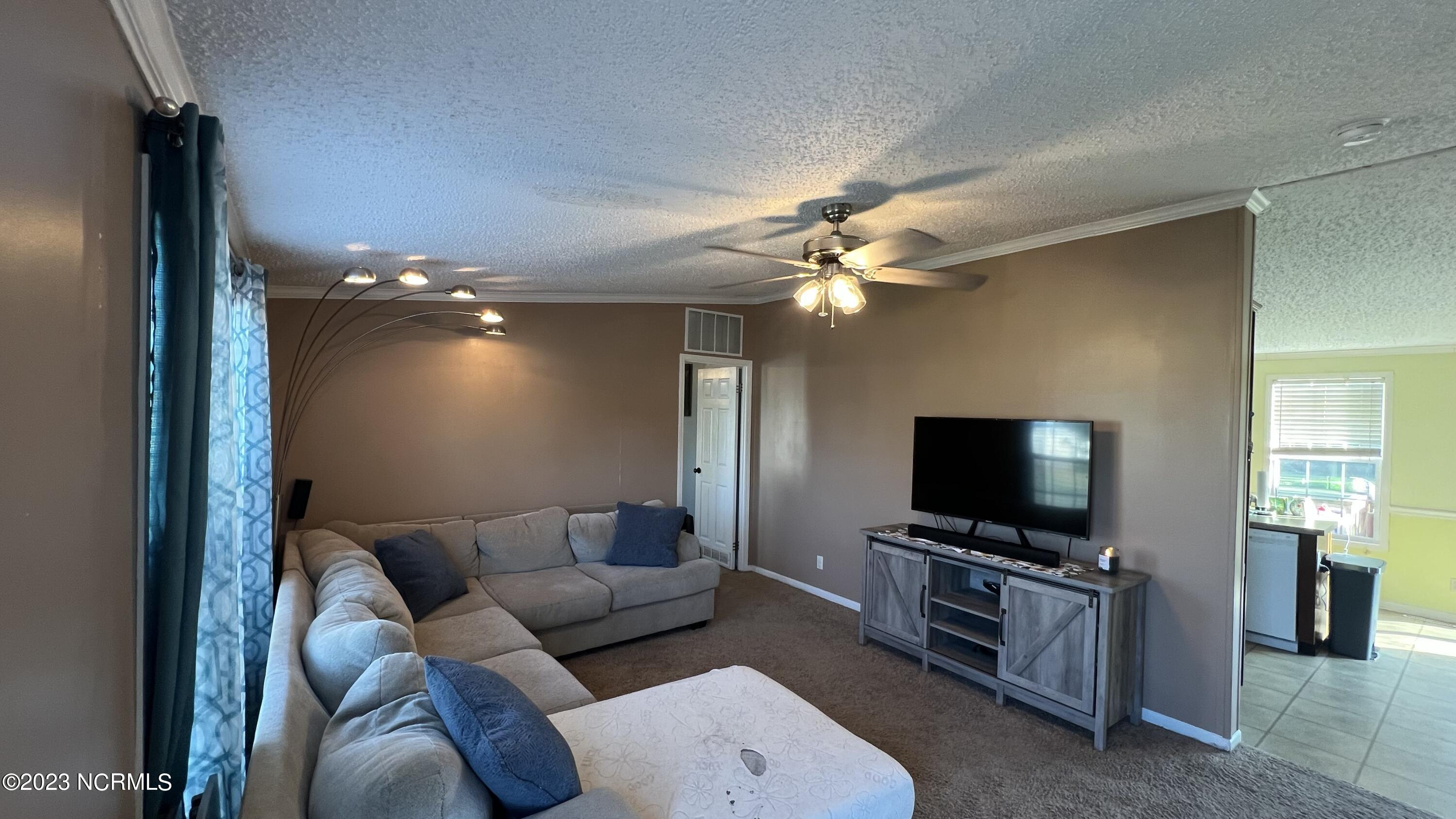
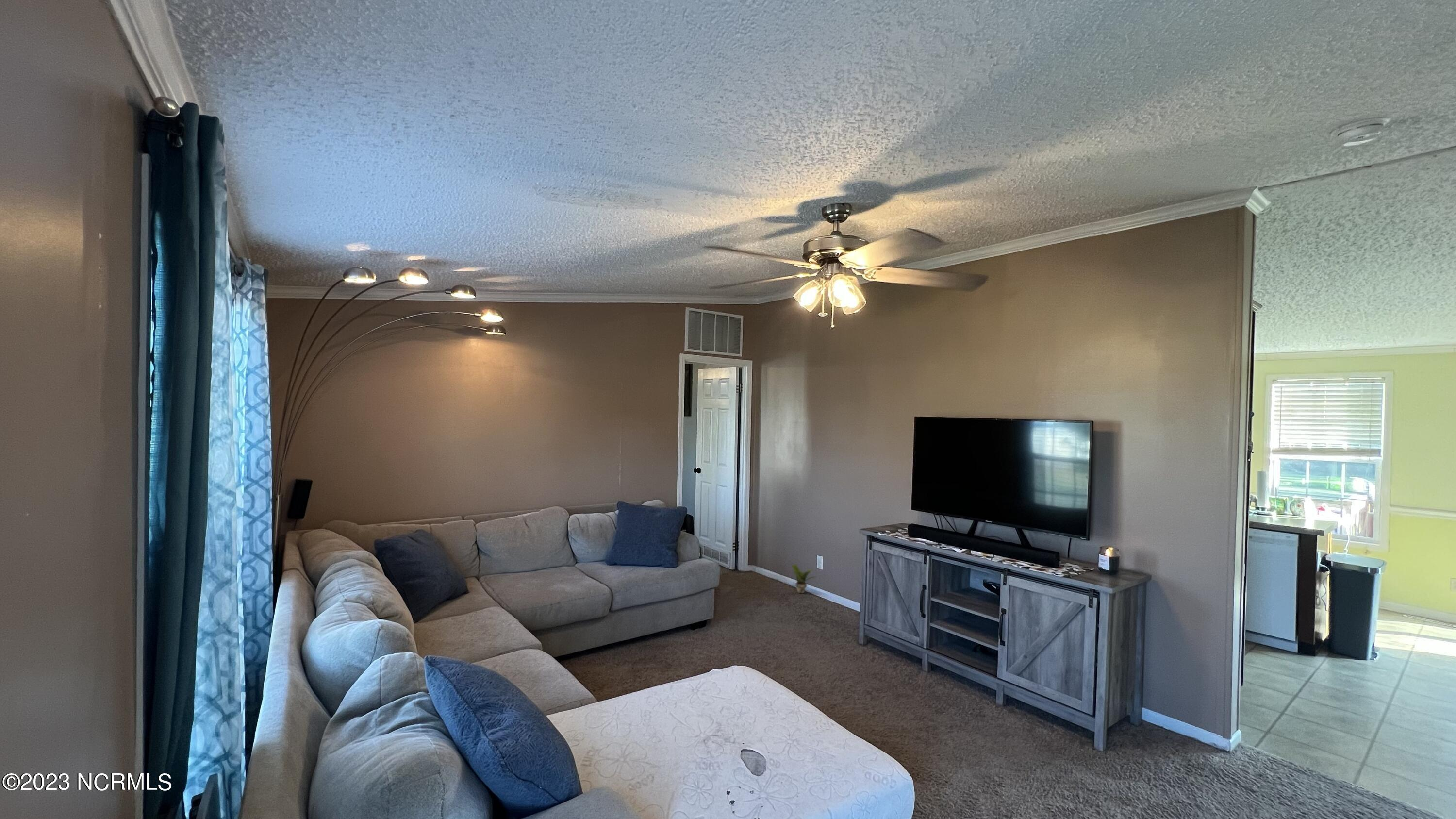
+ potted plant (801, 580)
